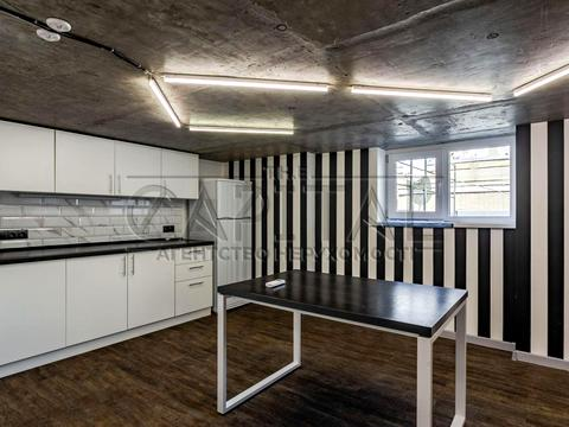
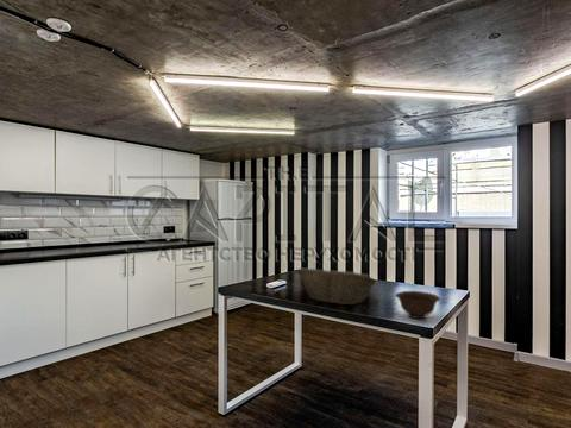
+ fruit basket (334, 282)
+ bowl (416, 306)
